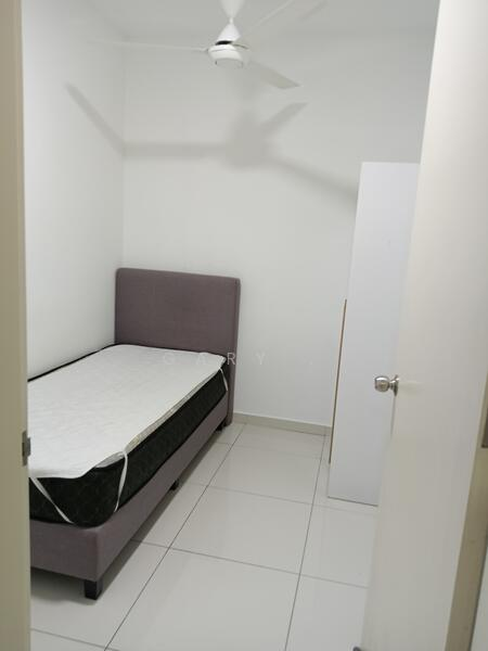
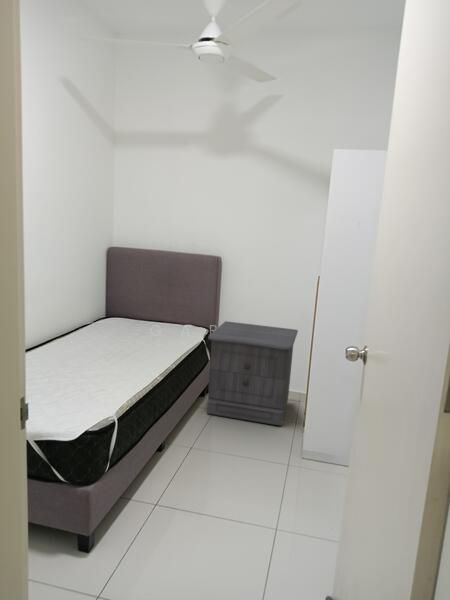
+ nightstand (251, 371)
